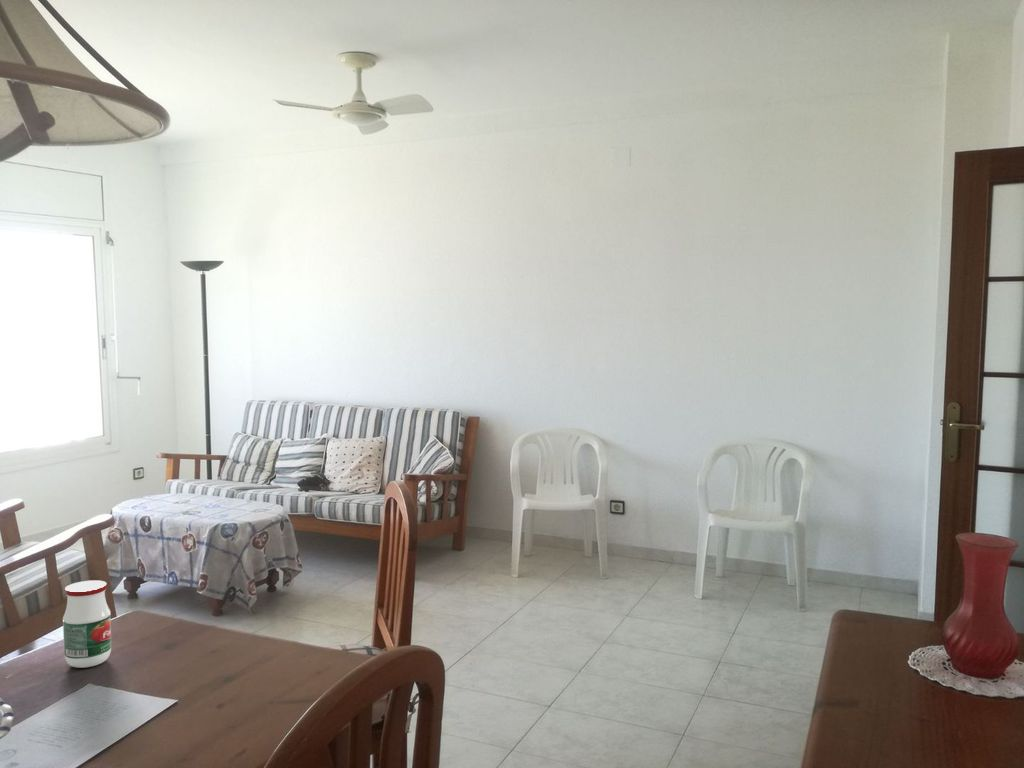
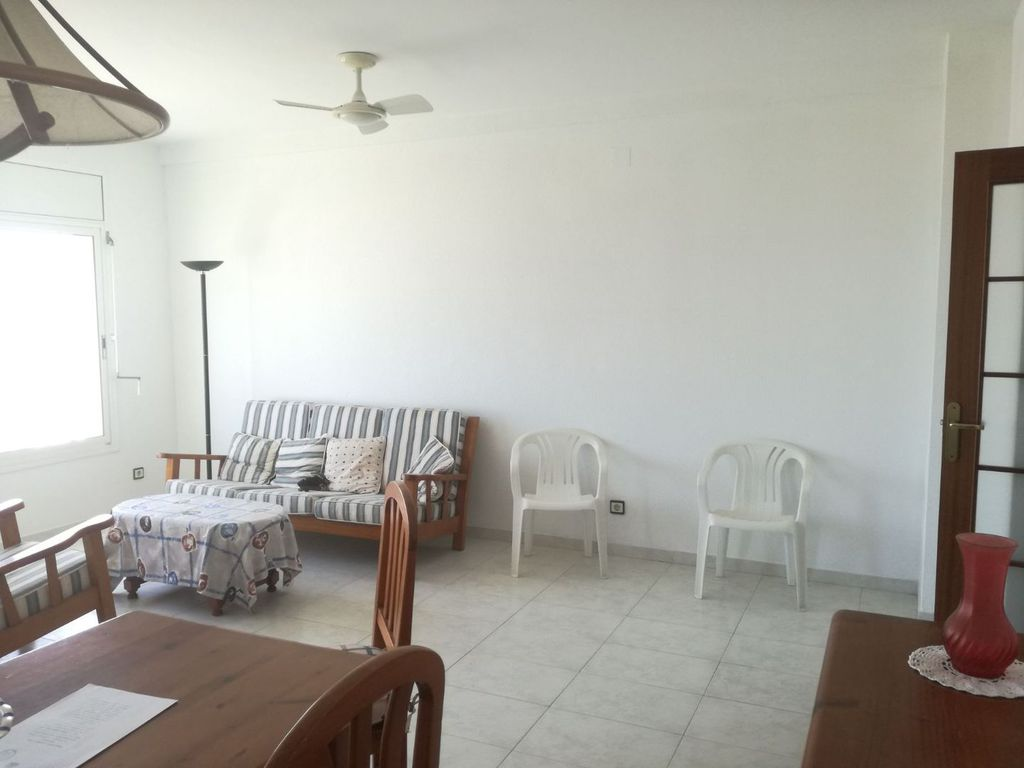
- jar (87, 623)
